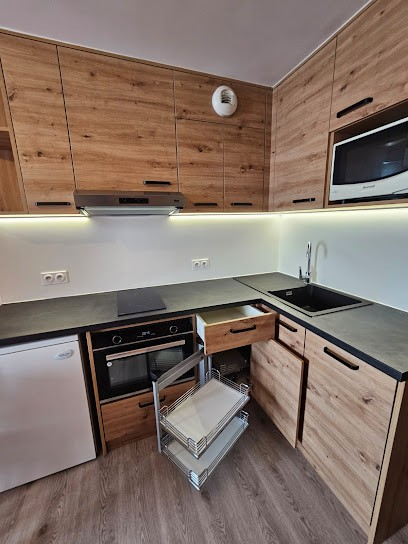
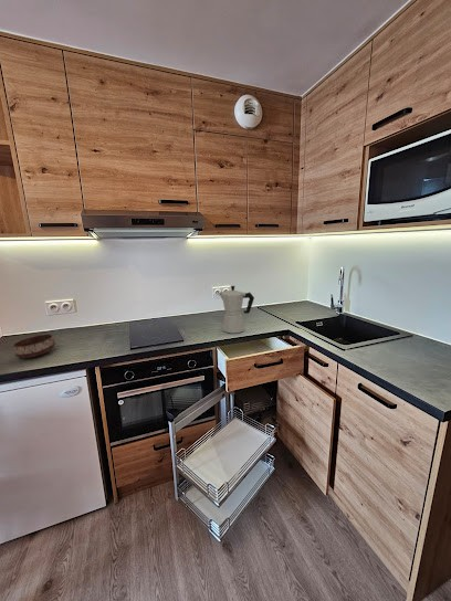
+ moka pot (235, 308)
+ bowl (35, 346)
